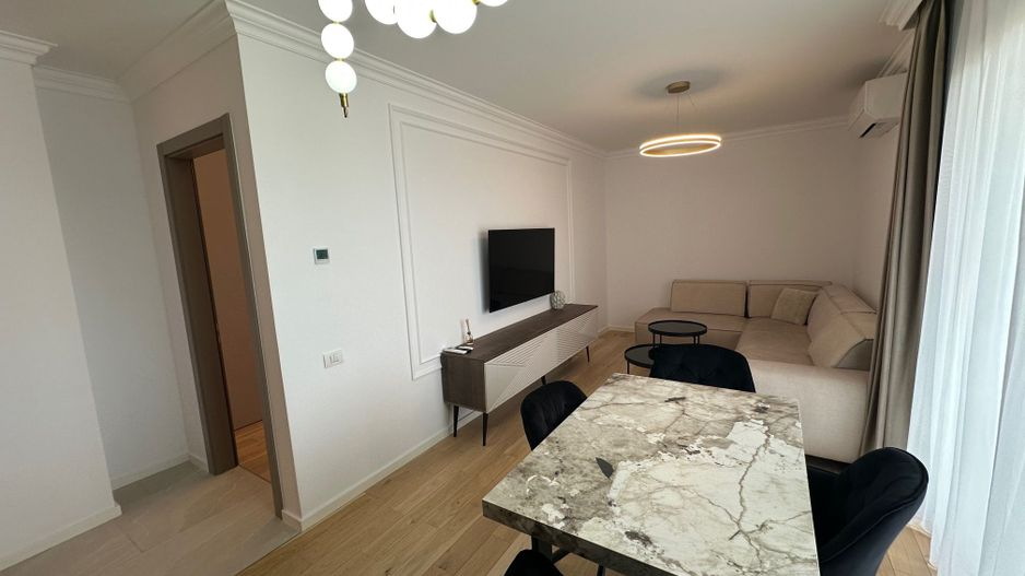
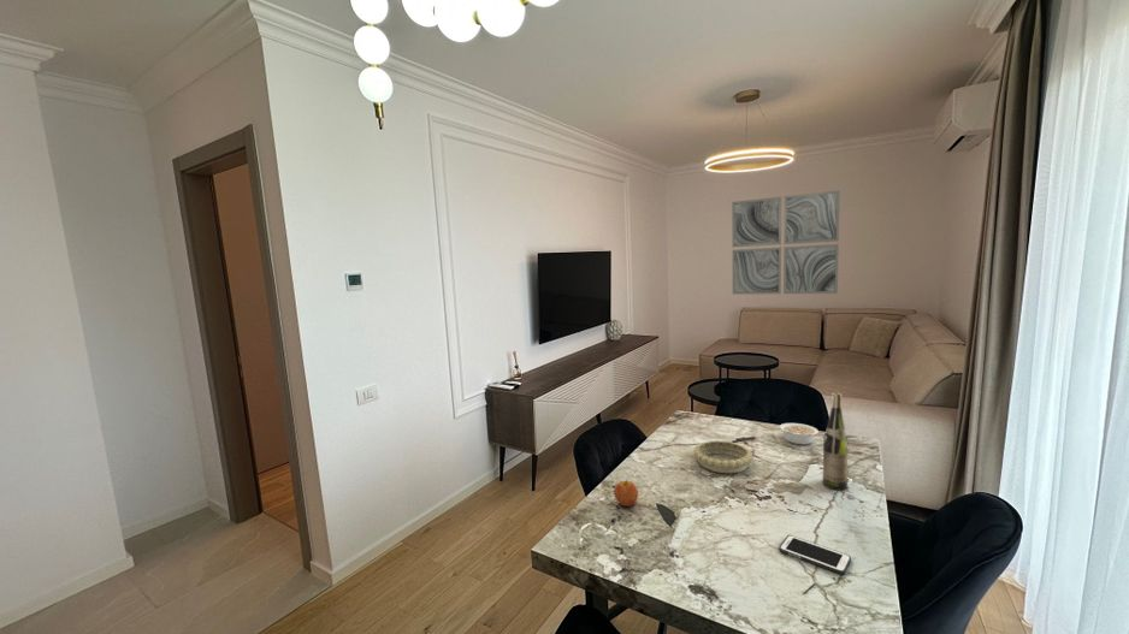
+ cell phone (814, 553)
+ wine bottle (835, 439)
+ wall art (784, 247)
+ apple (626, 491)
+ decorative bowl (722, 460)
+ legume (799, 433)
